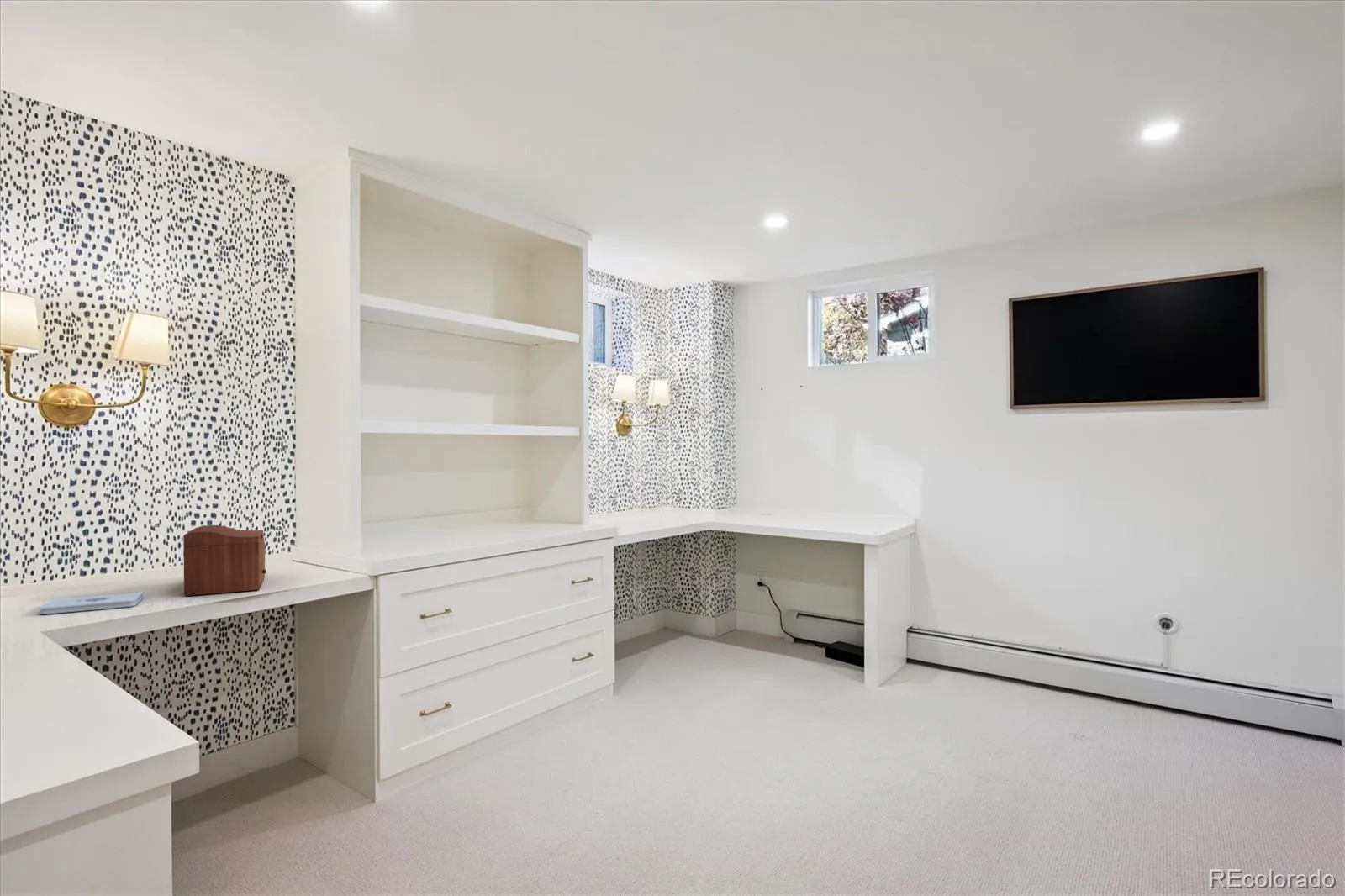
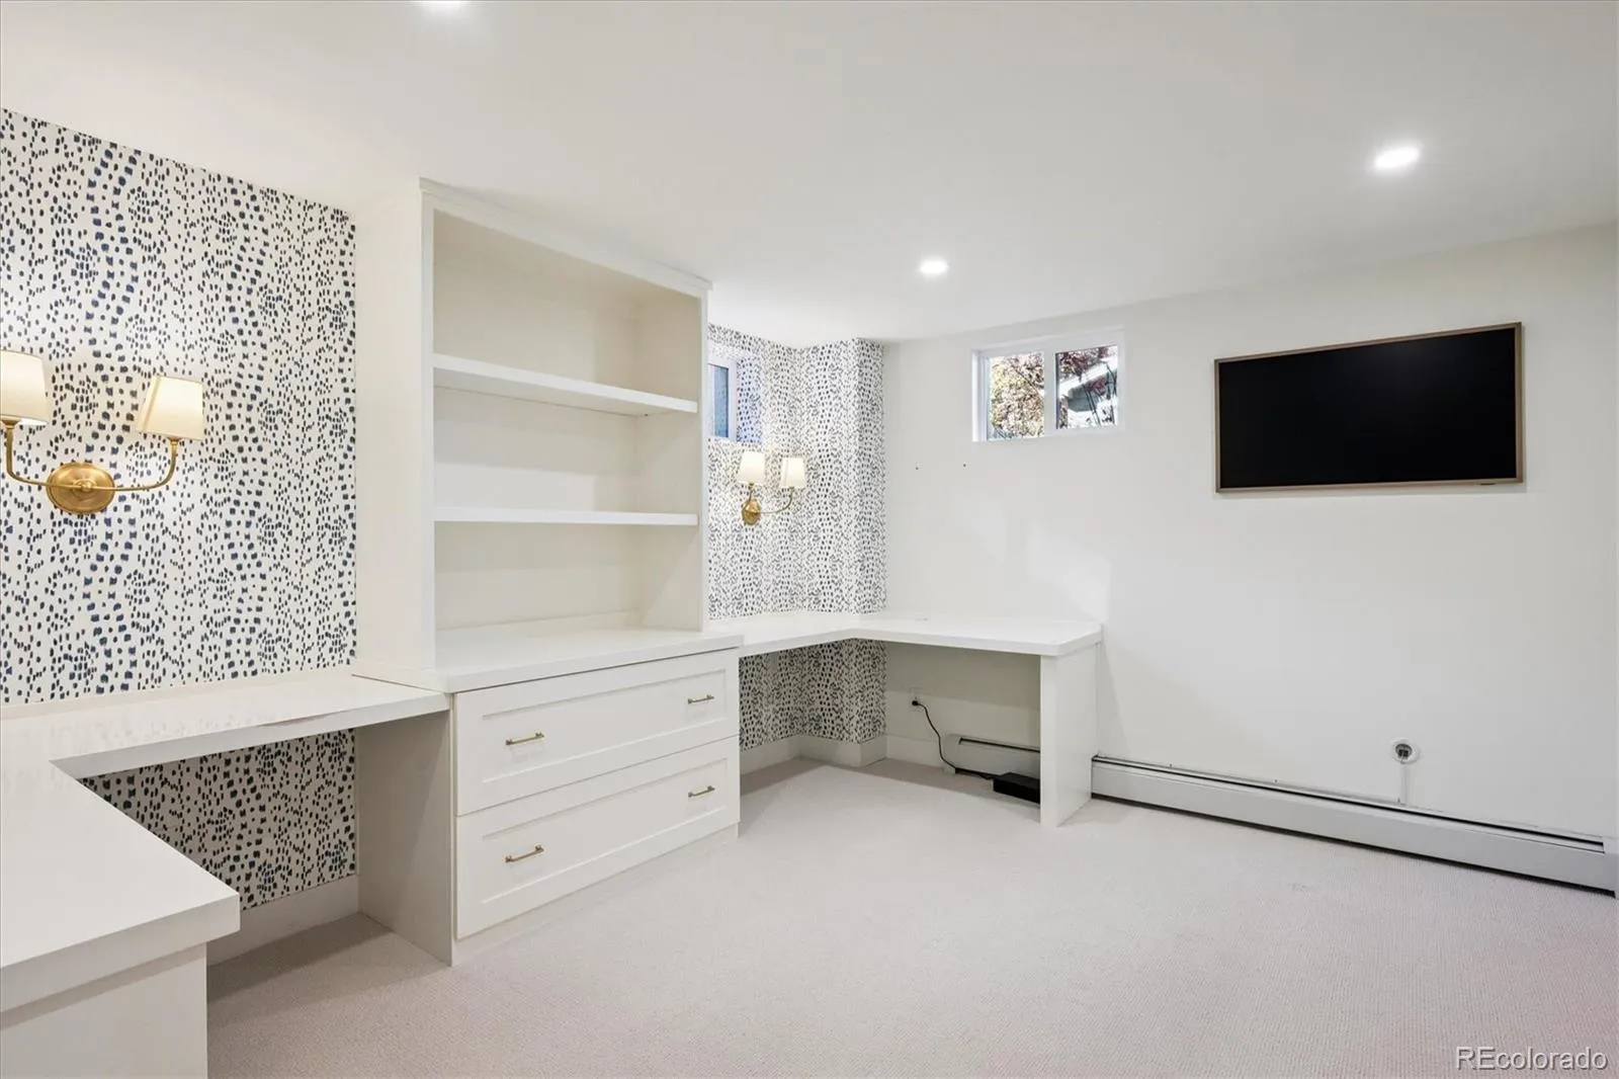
- sewing box (229, 555)
- notepad (93, 603)
